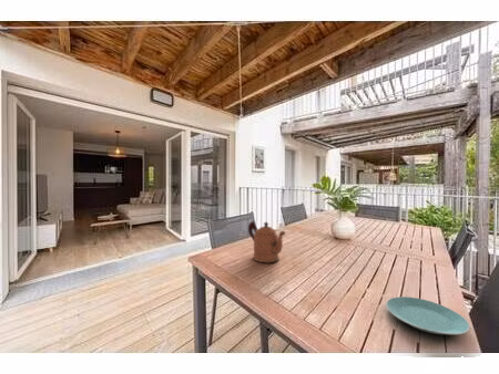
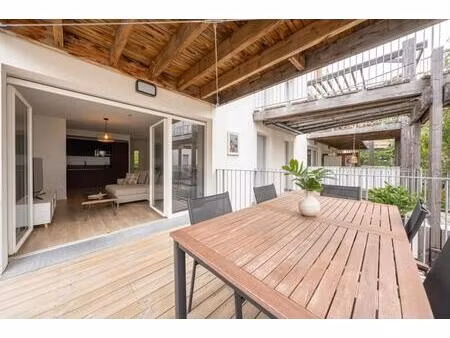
- plate (424, 315)
- coffeepot (265, 239)
